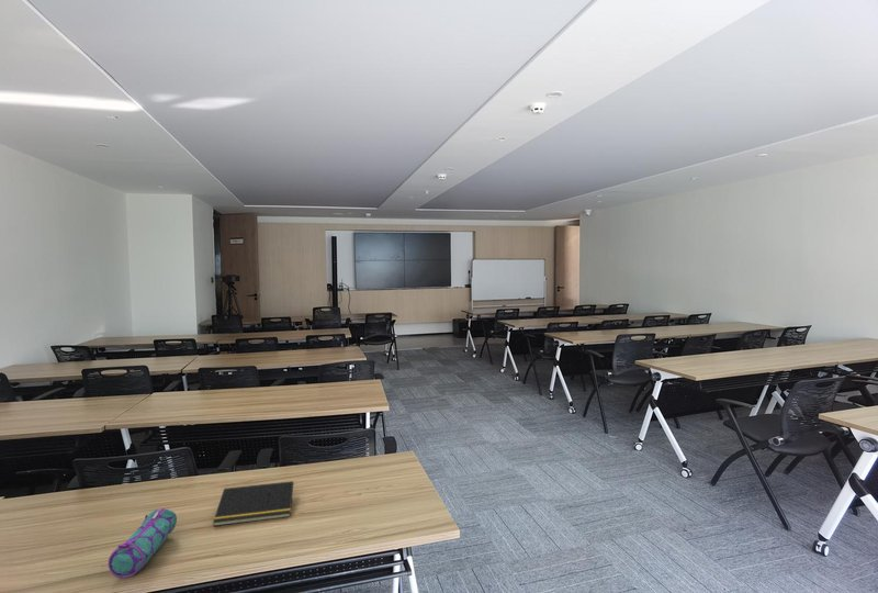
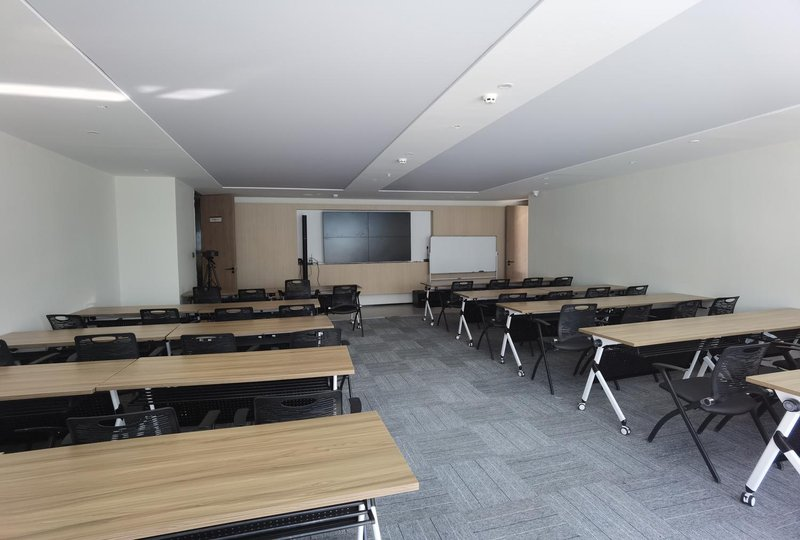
- pencil case (144, 539)
- notepad (256, 502)
